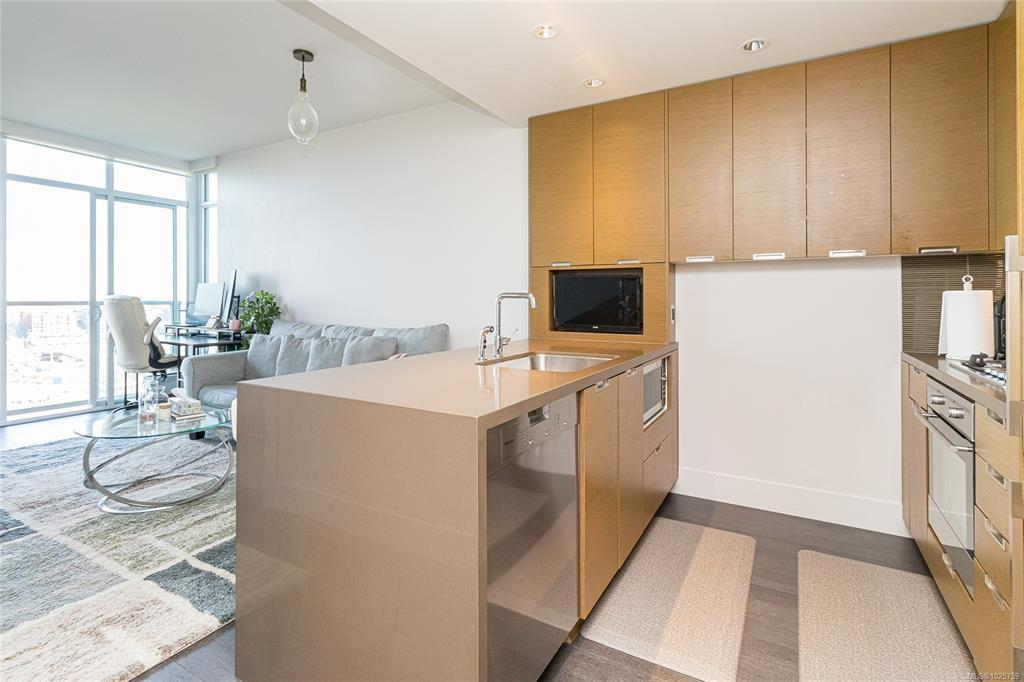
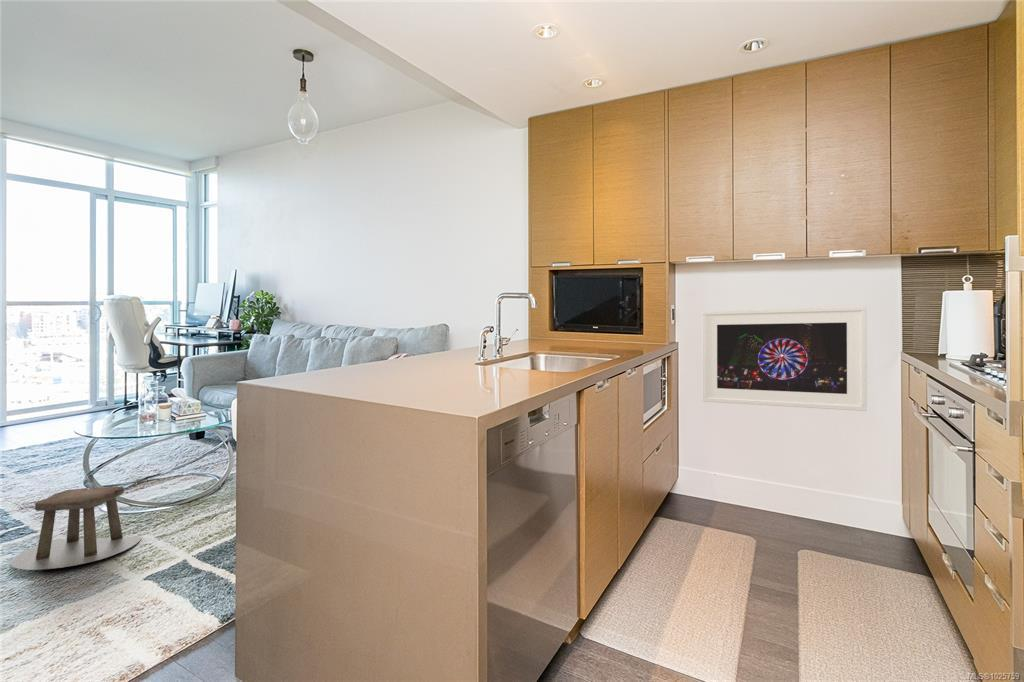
+ stool (83, 521)
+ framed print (778, 357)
